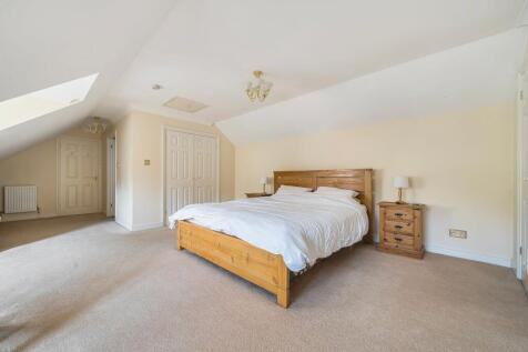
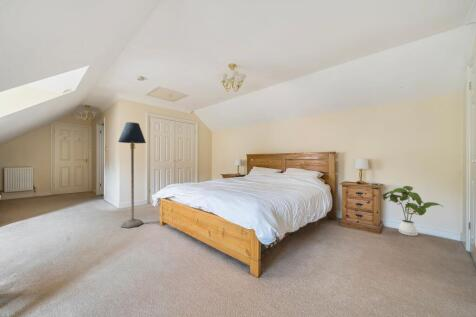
+ house plant (408, 211)
+ floor lamp (132, 173)
